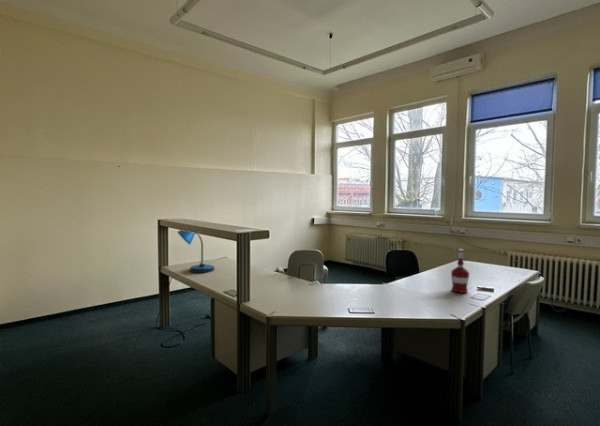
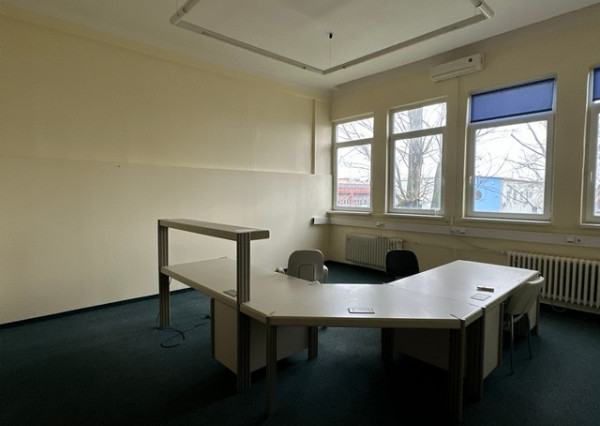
- alcohol (460, 270)
- desk lamp (201, 246)
